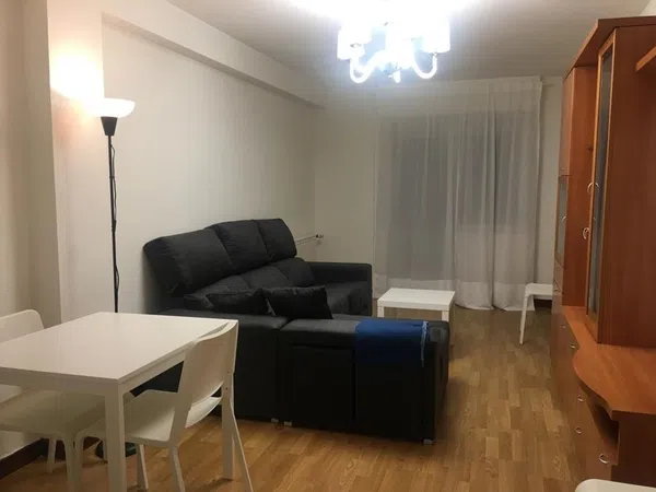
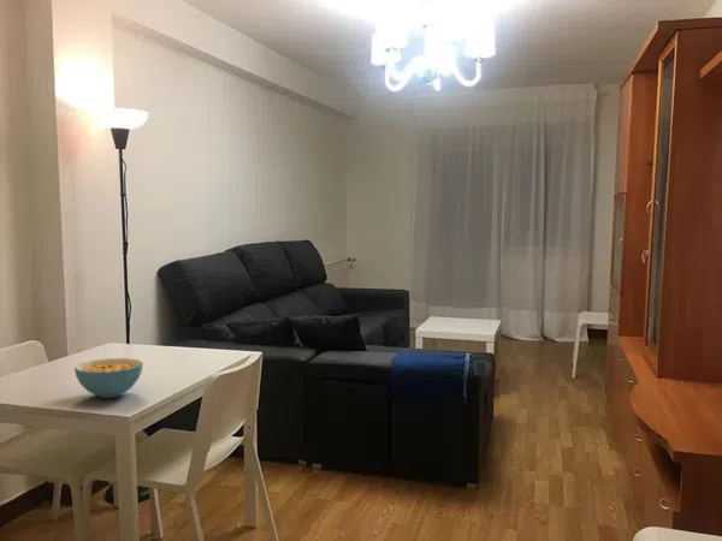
+ cereal bowl (110, 380)
